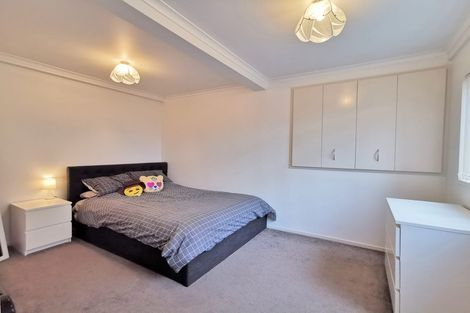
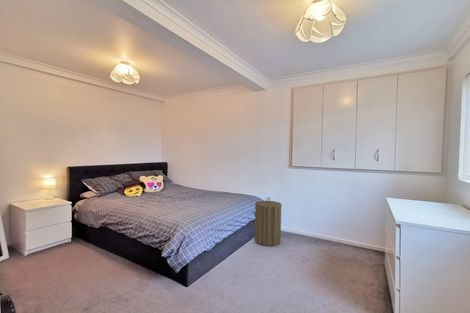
+ laundry hamper (267, 219)
